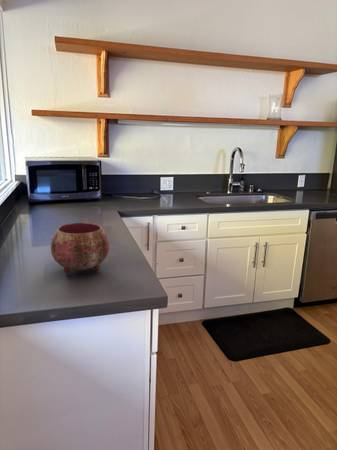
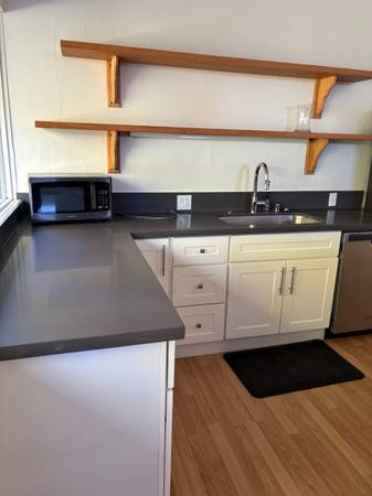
- bowl (80, 248)
